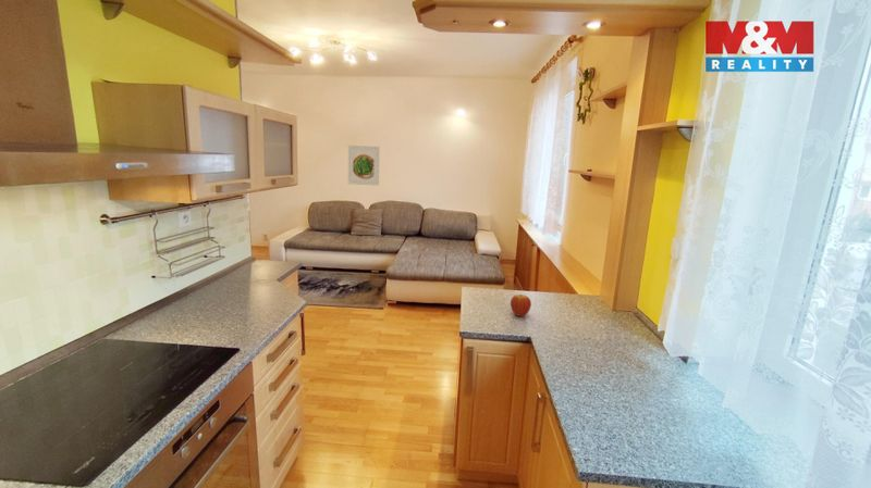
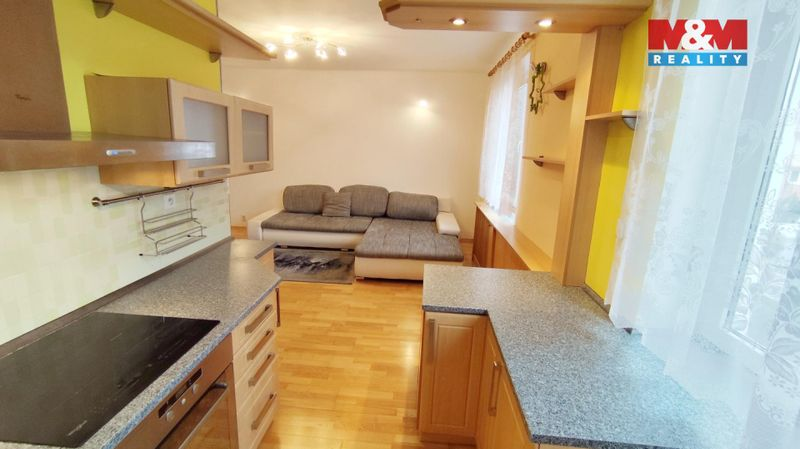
- fruit (520, 304)
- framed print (364, 165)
